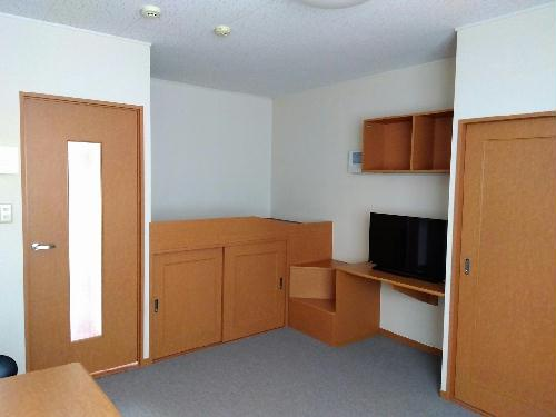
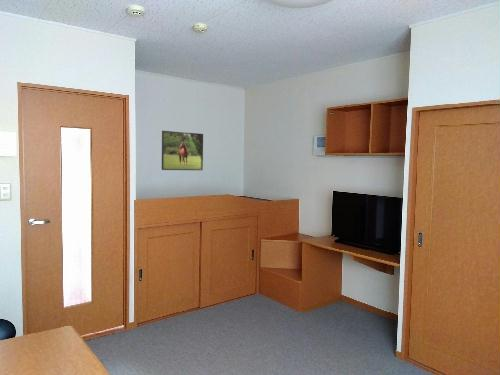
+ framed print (183, 151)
